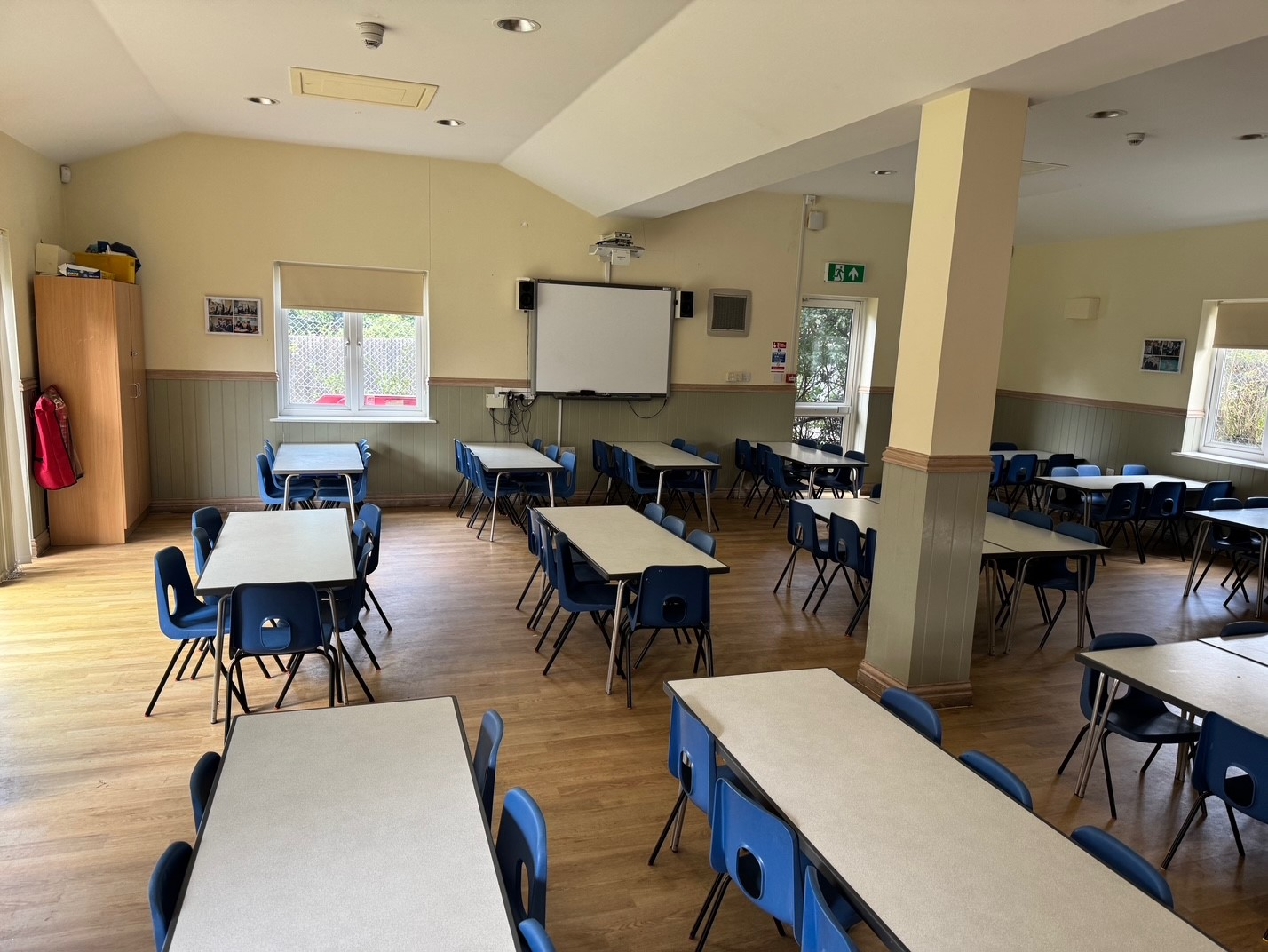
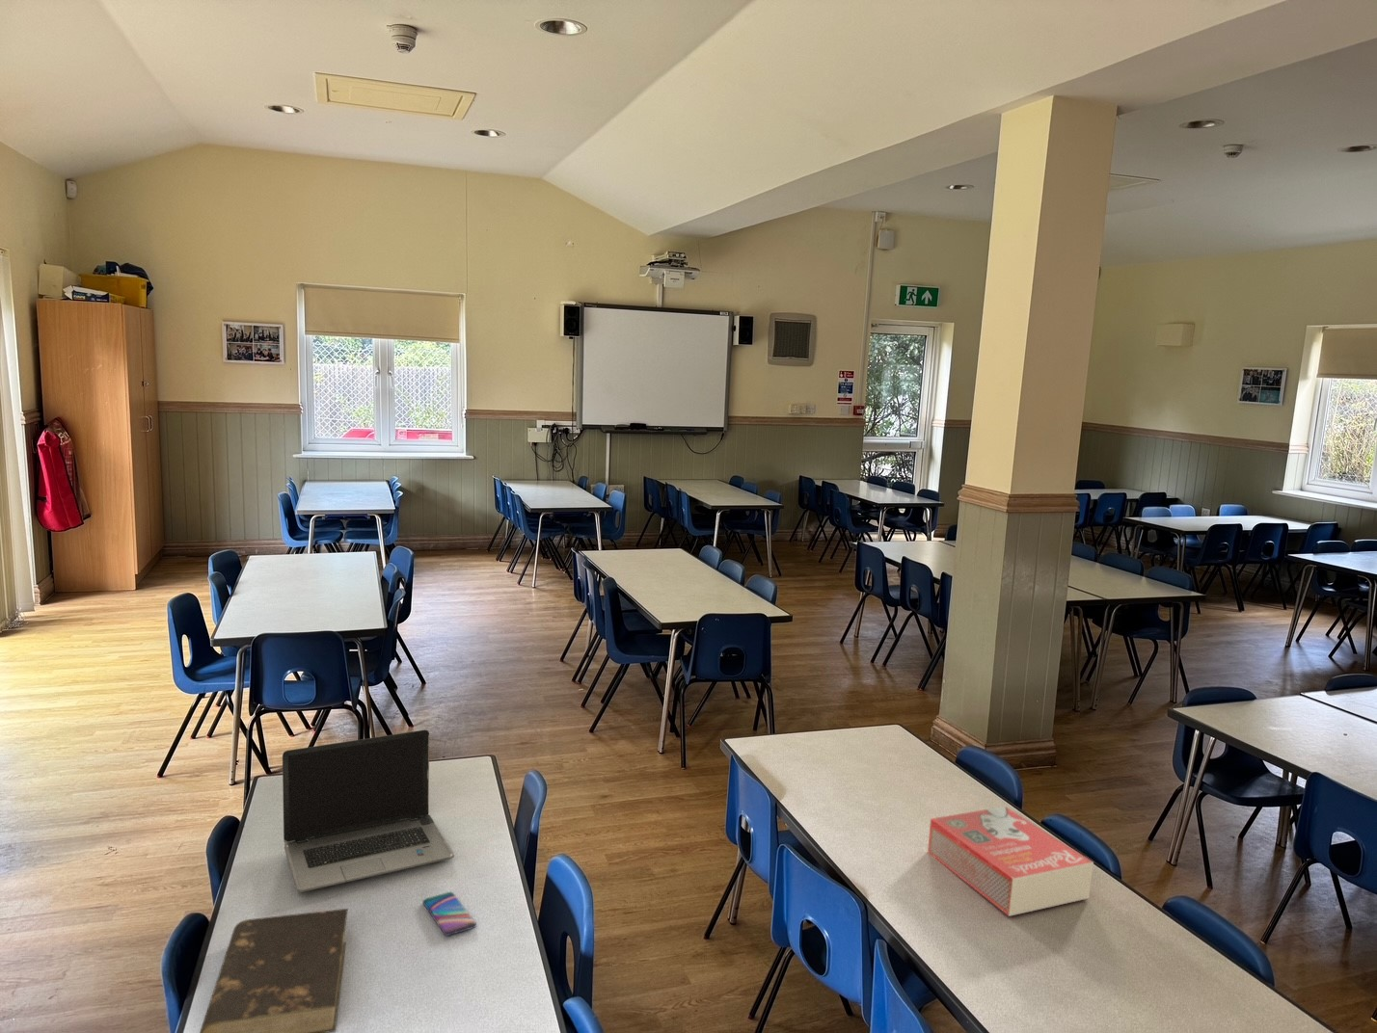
+ laptop computer (368, 806)
+ book (280, 972)
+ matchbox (1007, 856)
+ smartphone (449, 913)
